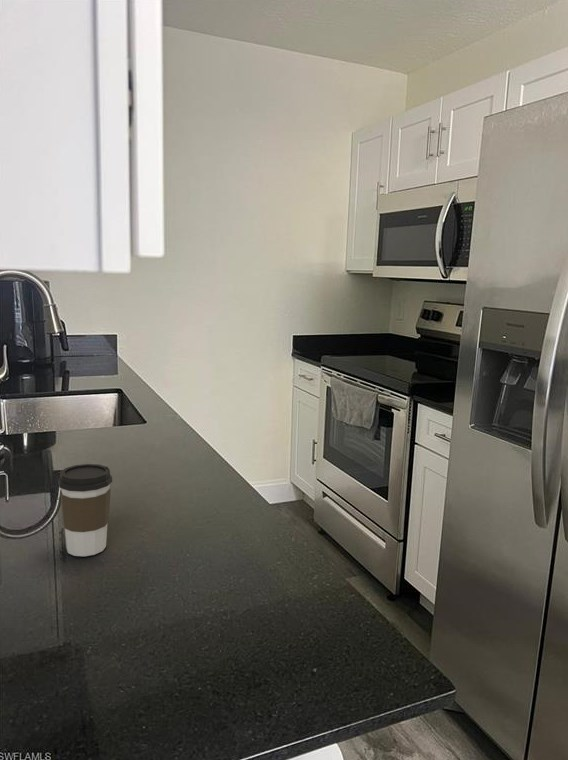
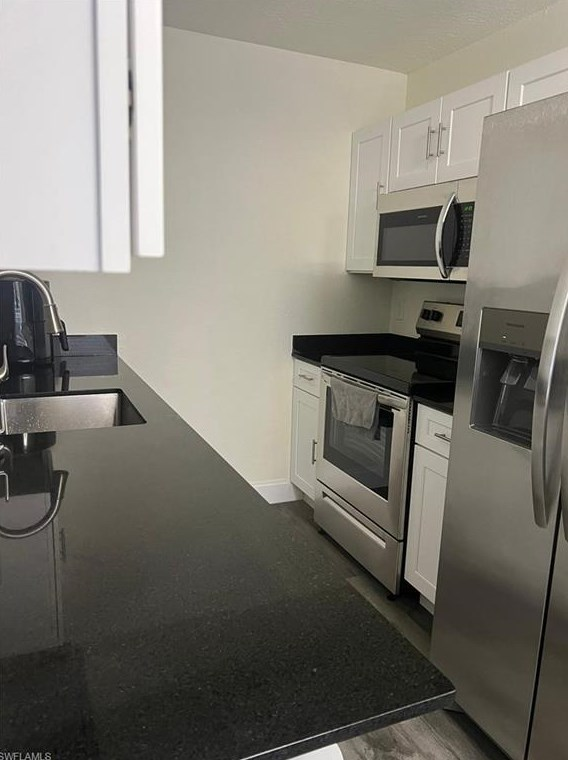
- coffee cup (85, 509)
